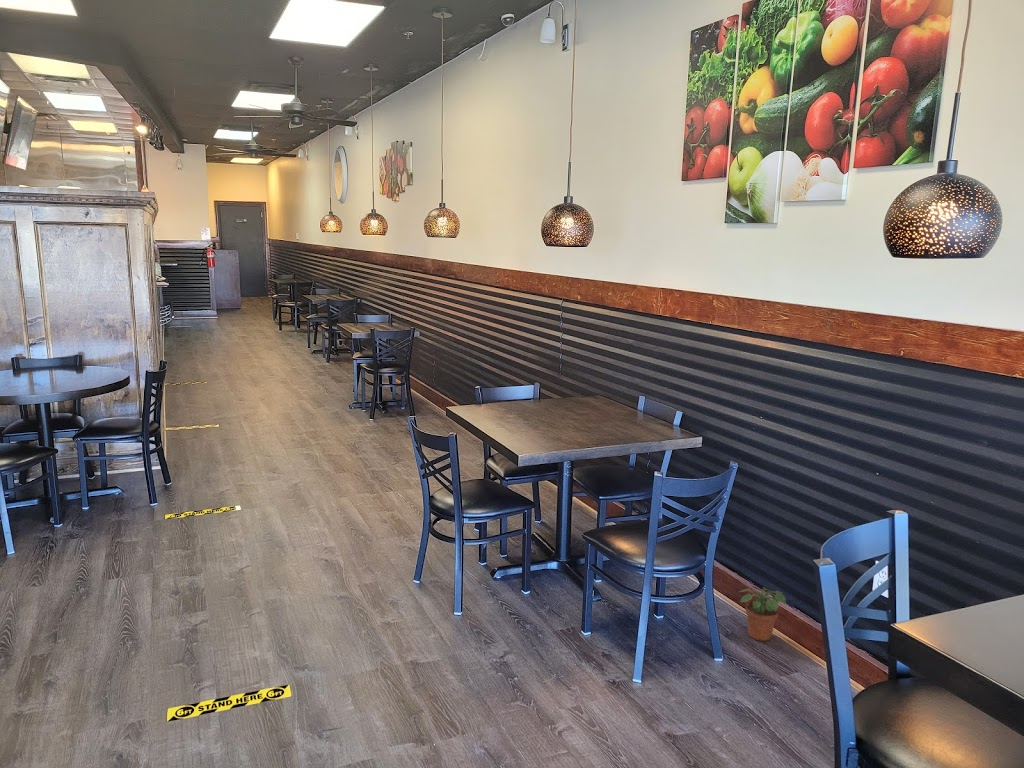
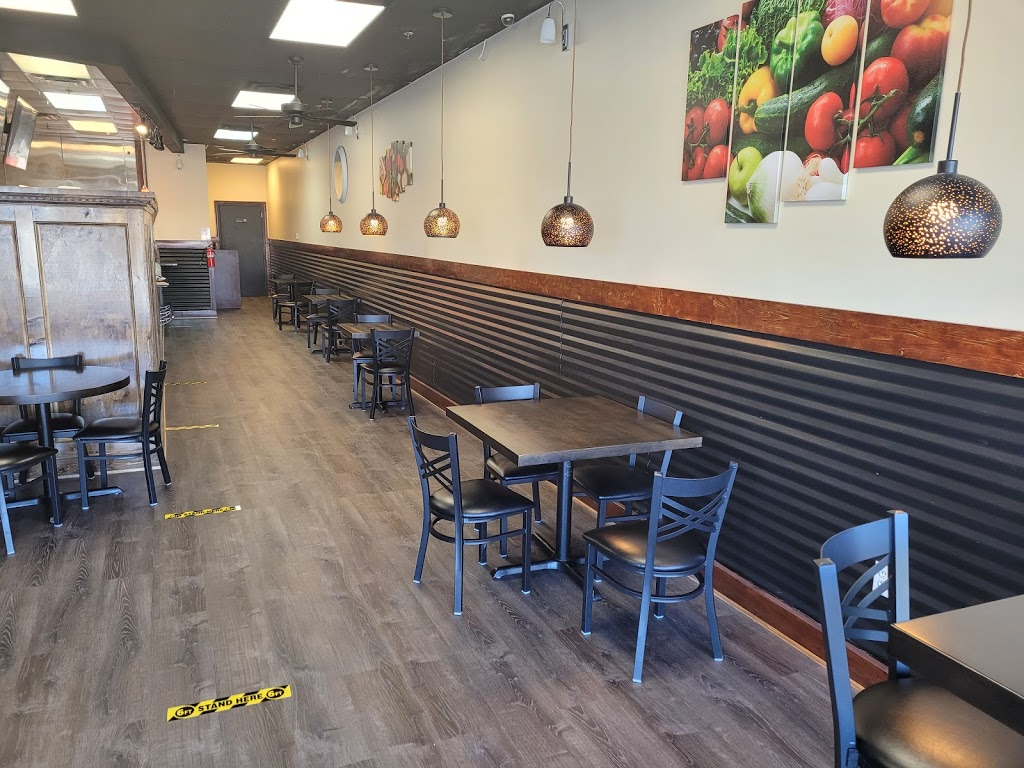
- potted plant (760, 614)
